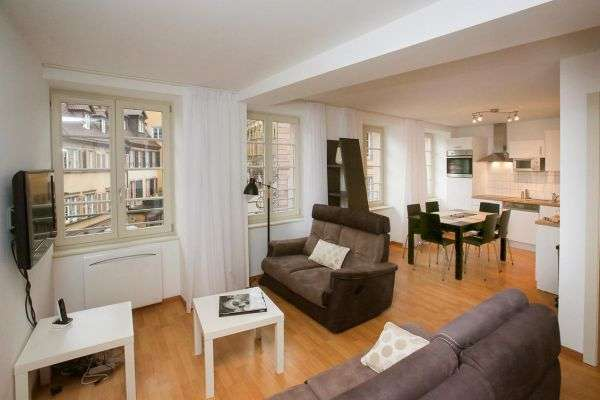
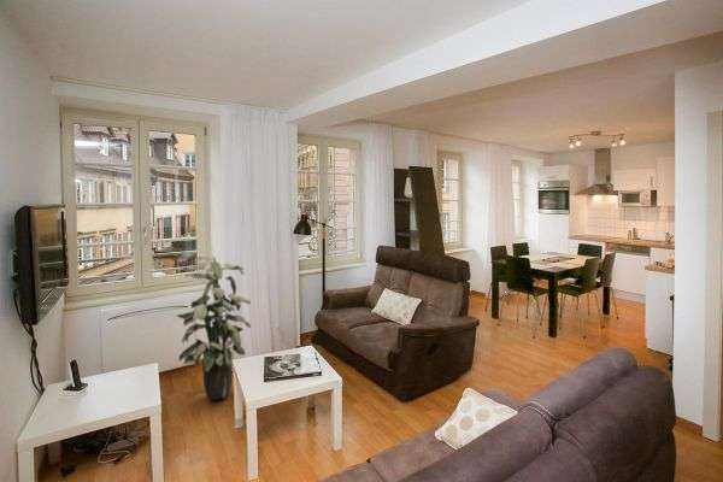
+ indoor plant (212, 325)
